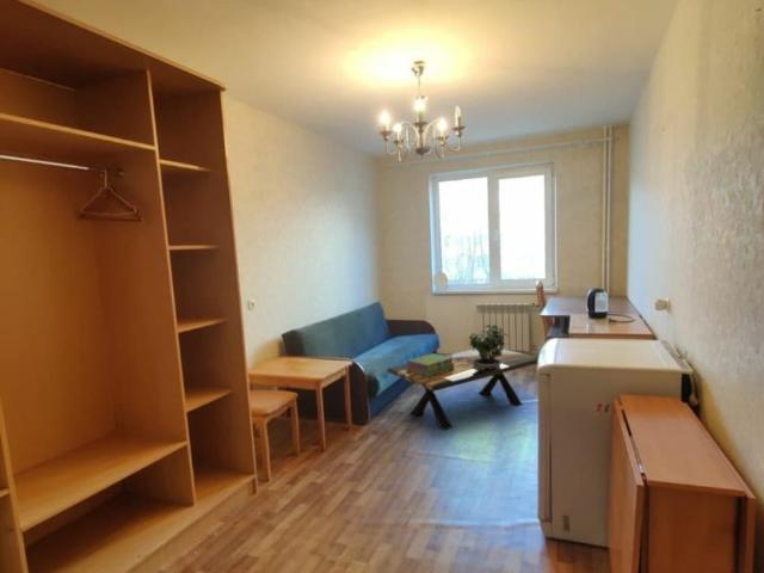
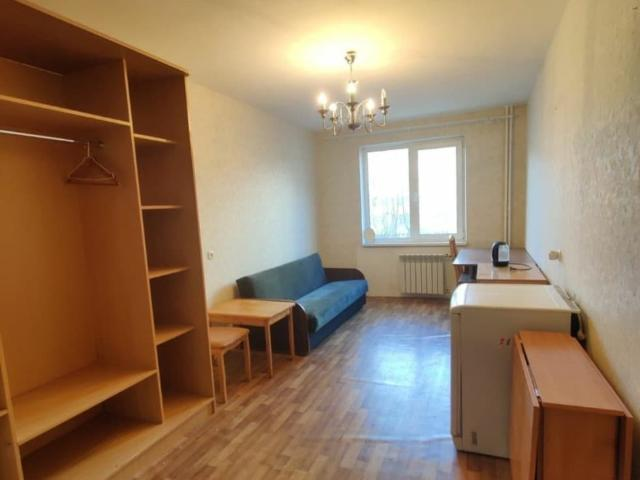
- coffee table (466, 382)
- stack of books (430, 363)
- potted plant (487, 344)
